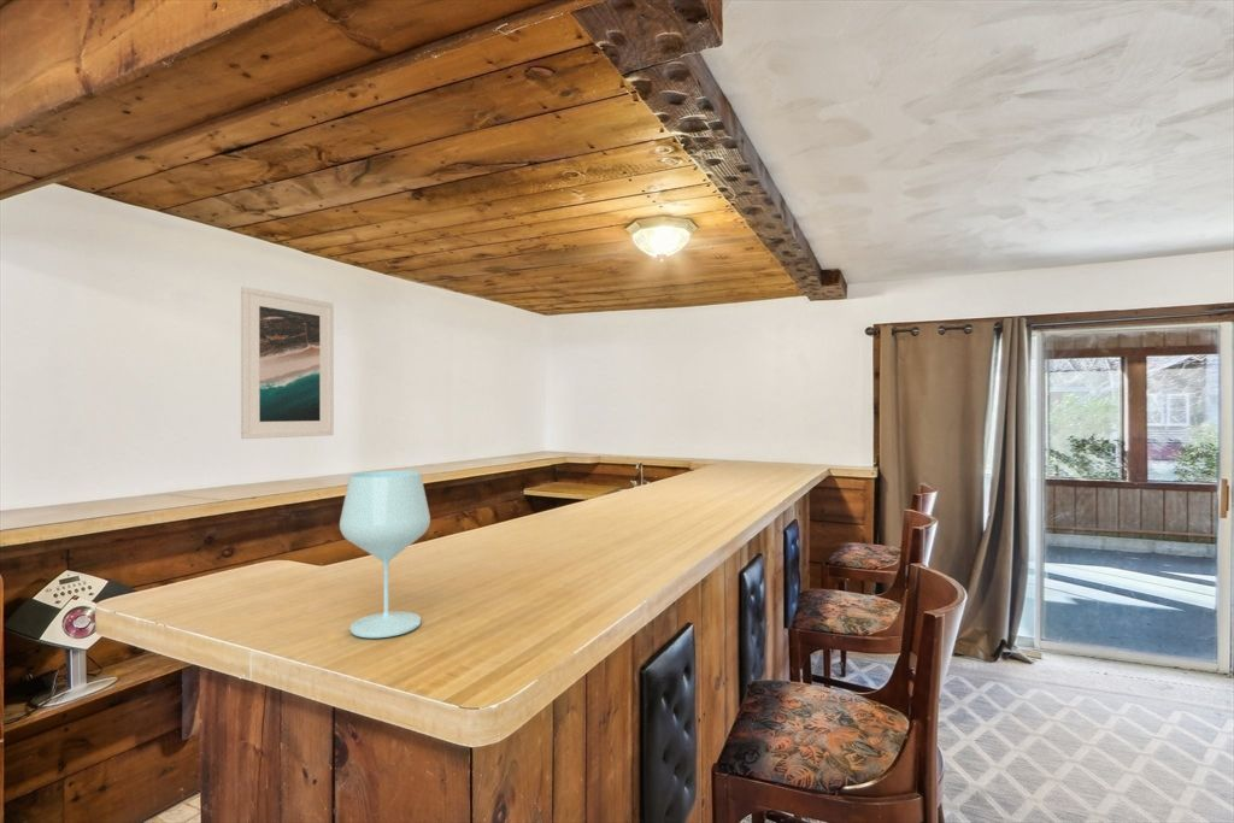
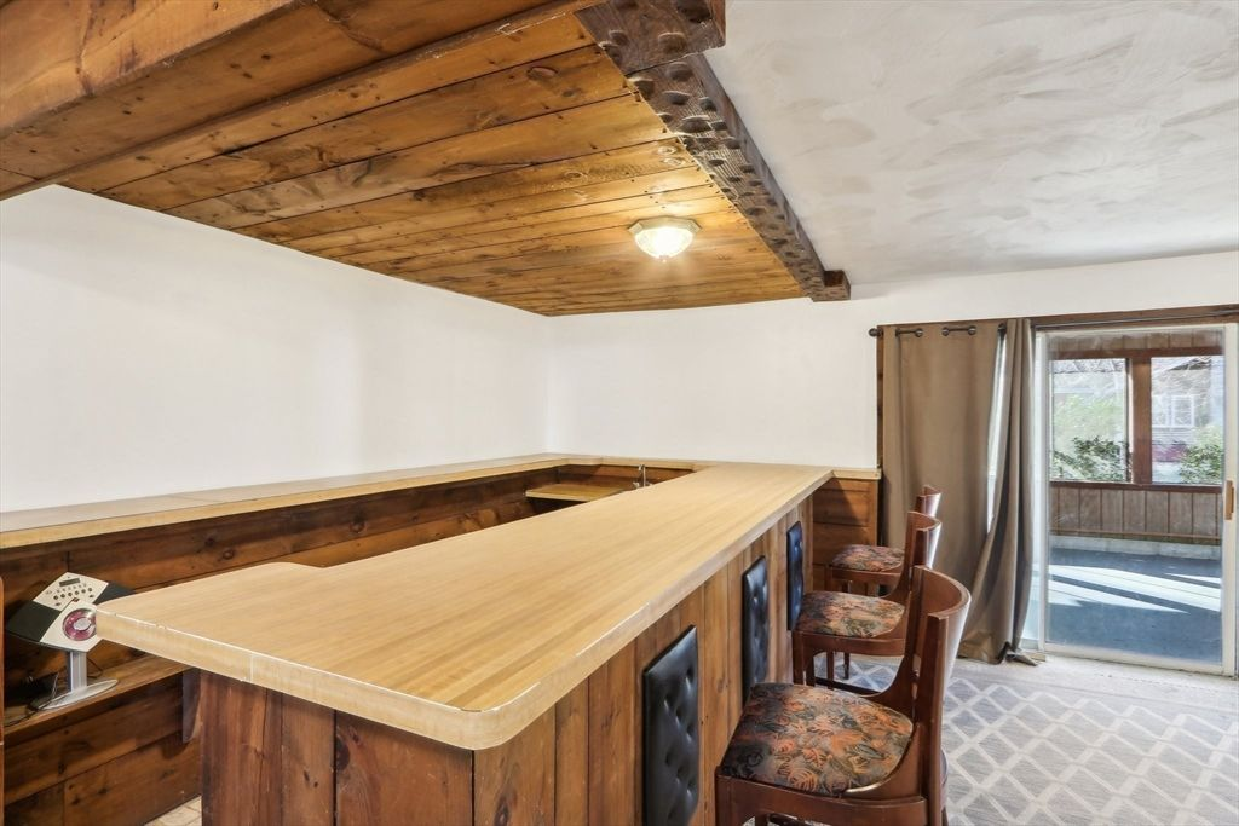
- wine glass (386, 549)
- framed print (289, 365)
